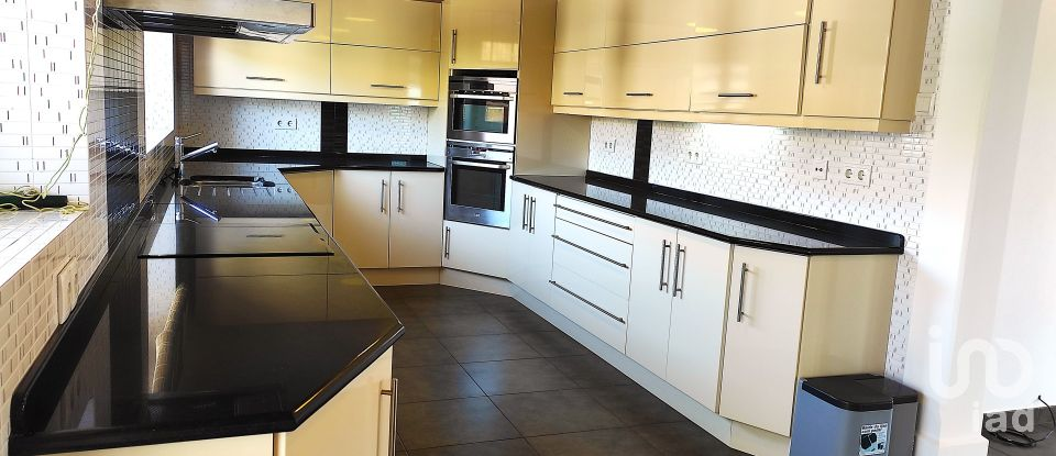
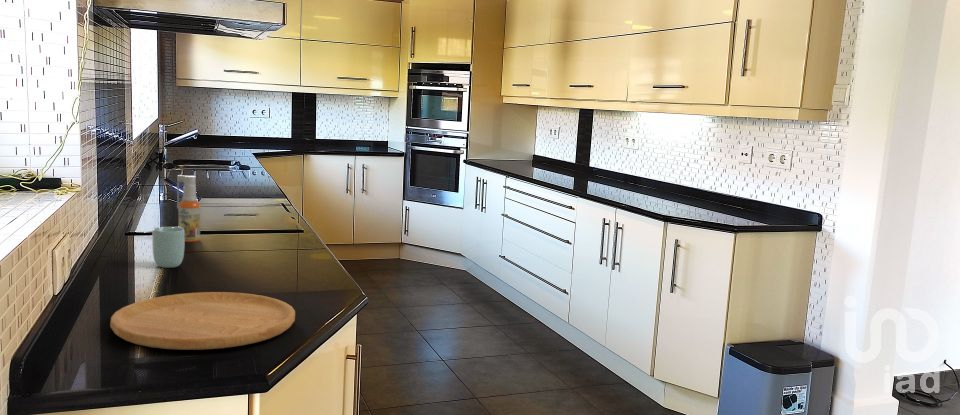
+ spray bottle (187, 208)
+ cutting board (206, 318)
+ cup (168, 247)
